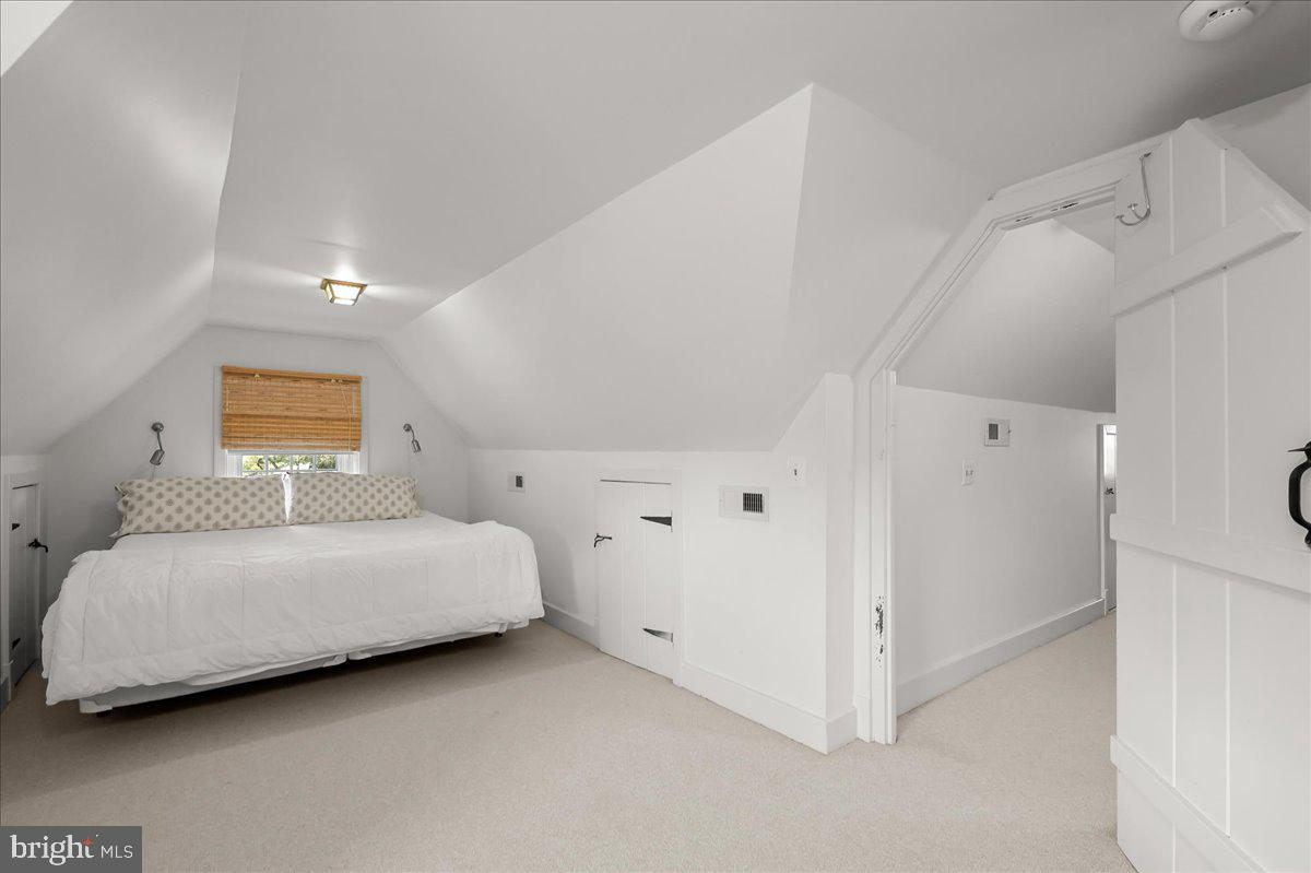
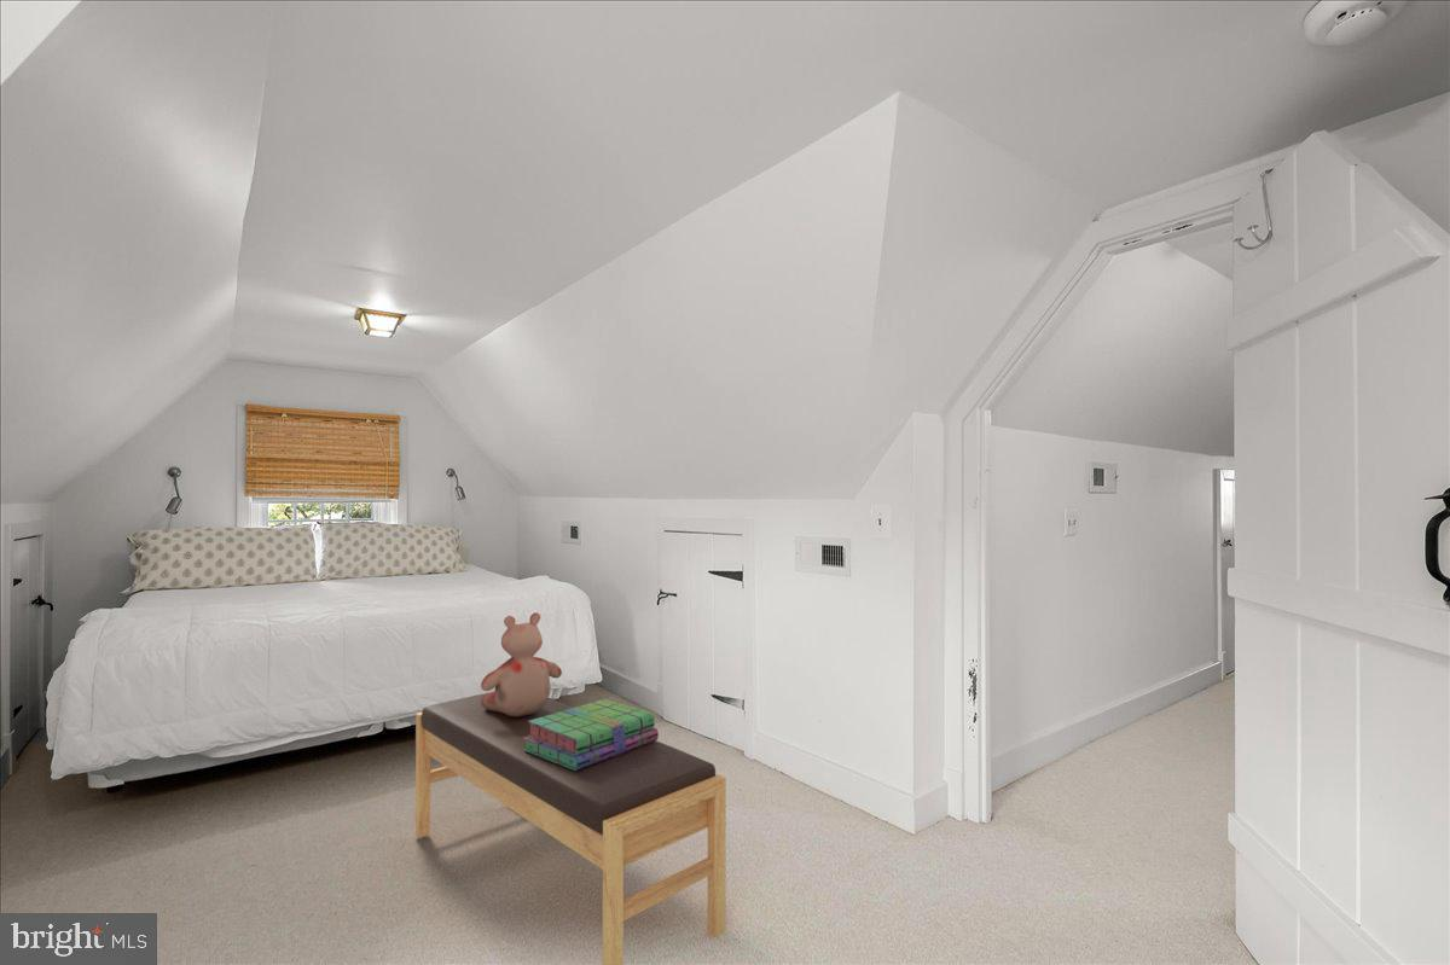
+ bench (551, 803)
+ teddy bear (516, 661)
+ stack of books (591, 731)
